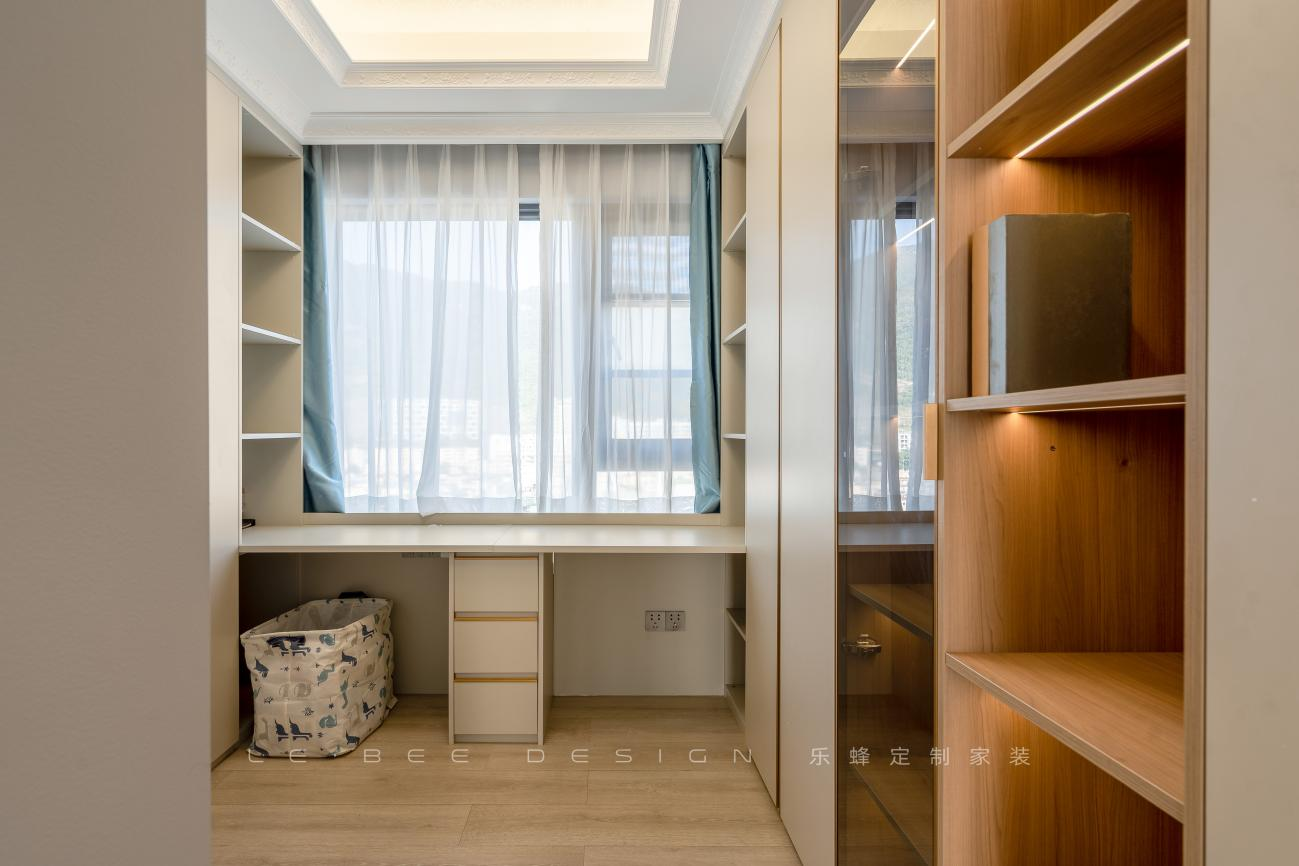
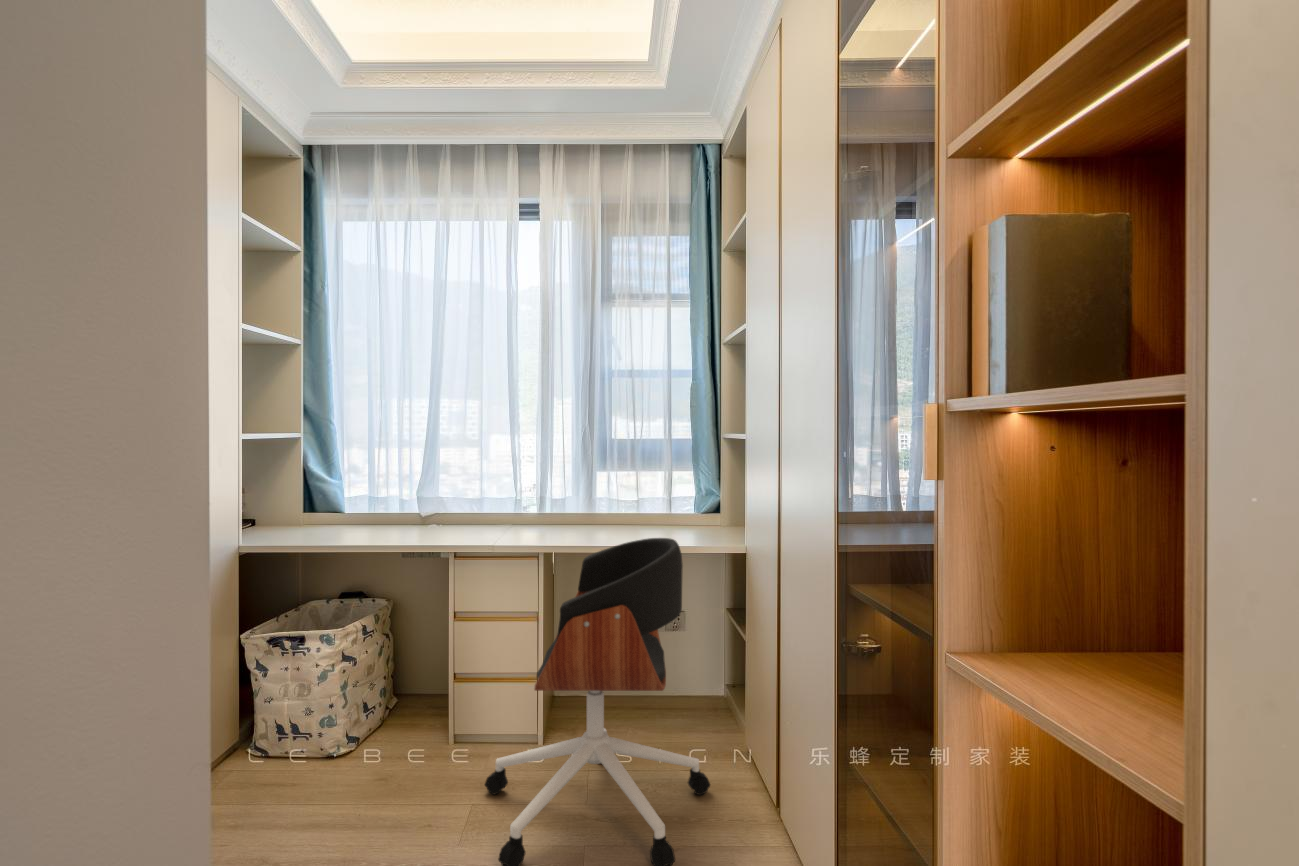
+ office chair (595, 675)
